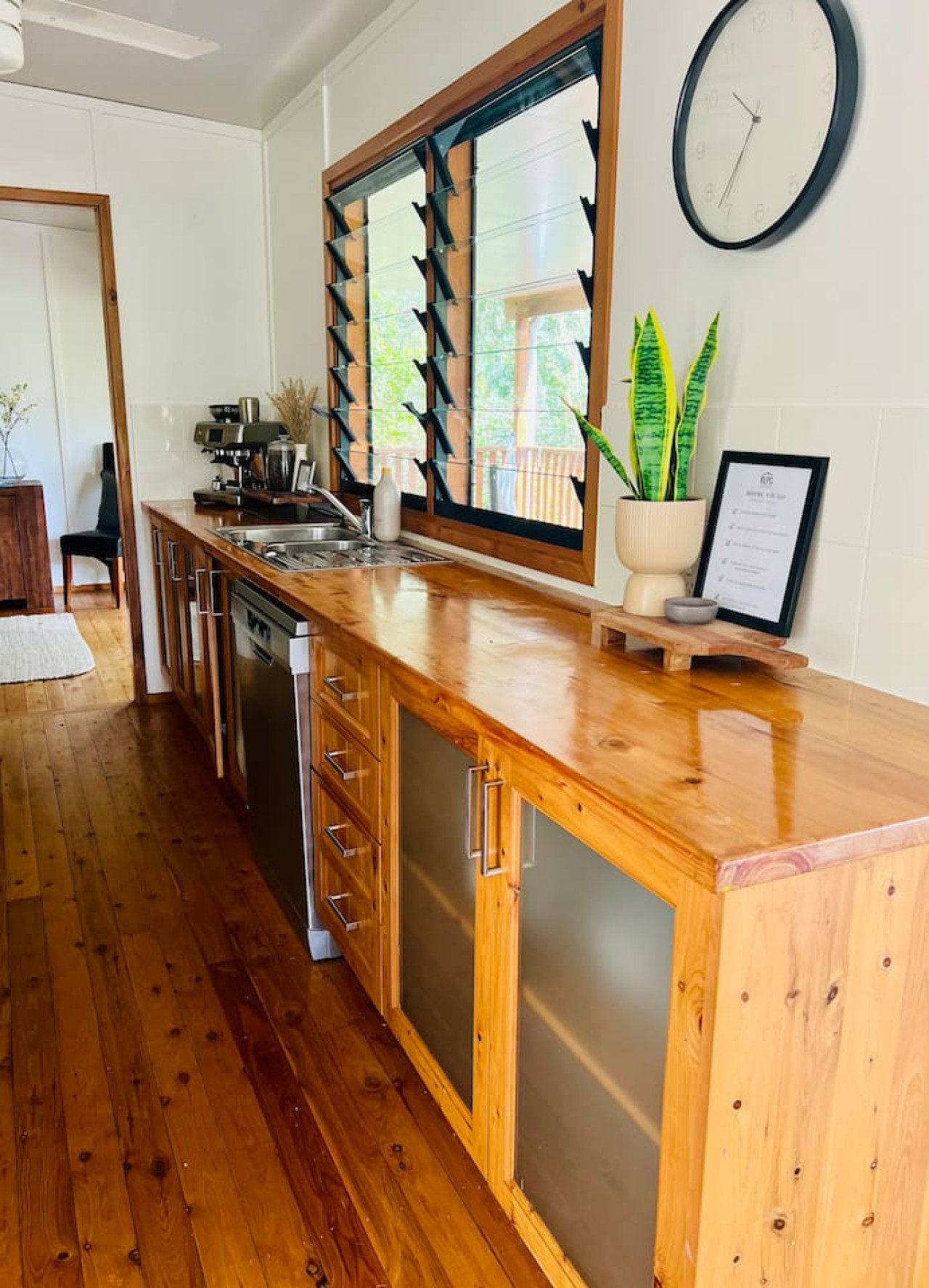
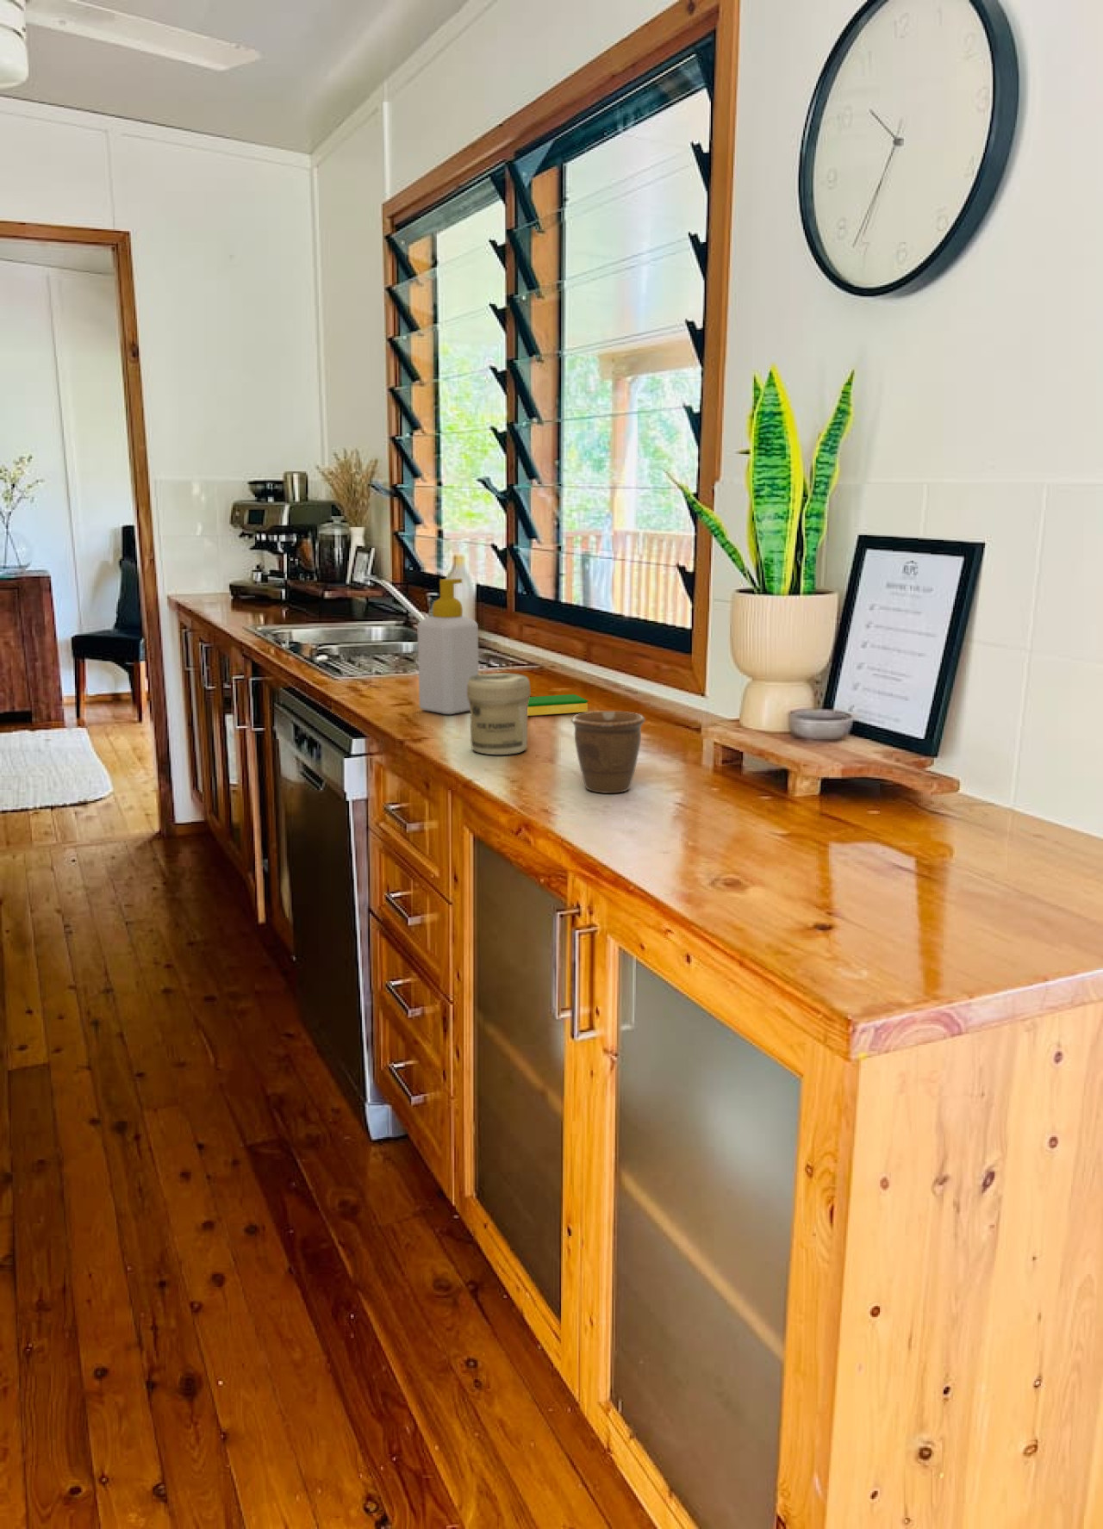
+ dish sponge (549, 705)
+ jar (499, 713)
+ mug (606, 750)
+ soap bottle (448, 645)
